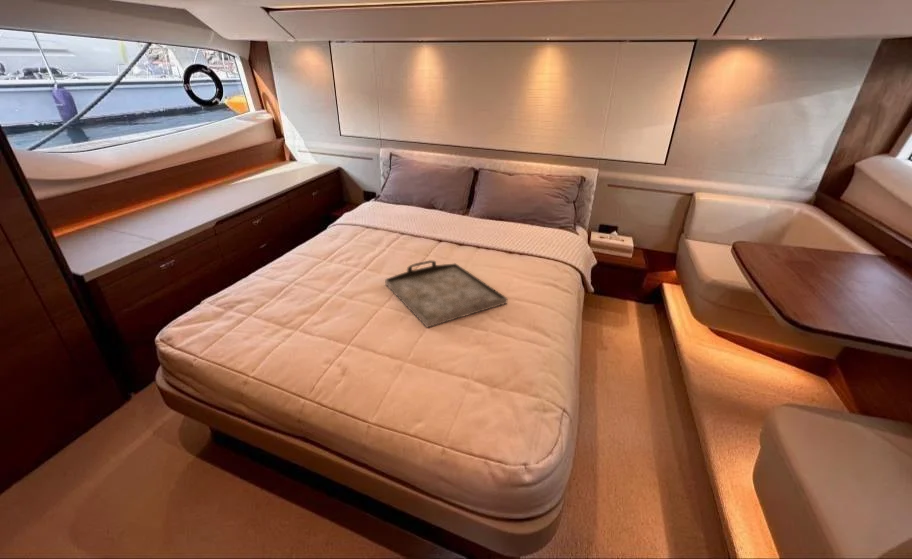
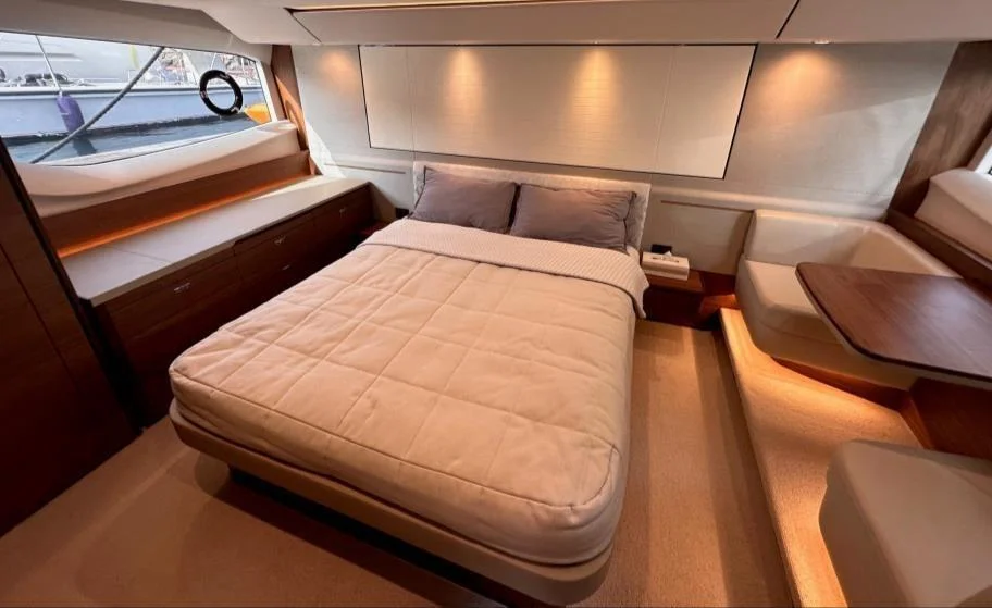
- serving tray (443, 286)
